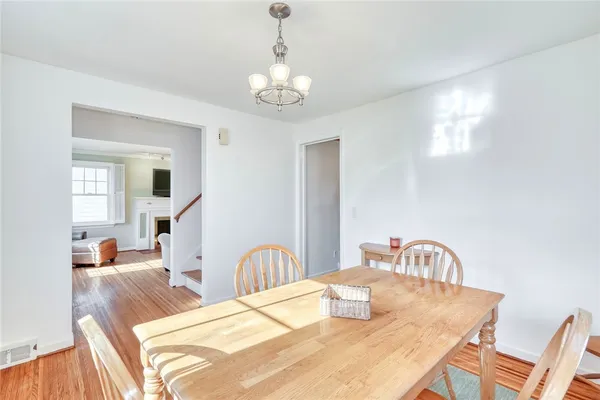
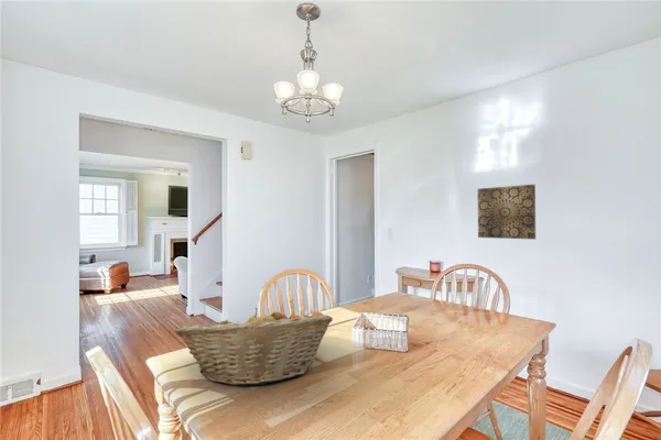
+ fruit basket (258, 336)
+ wall art (505, 212)
